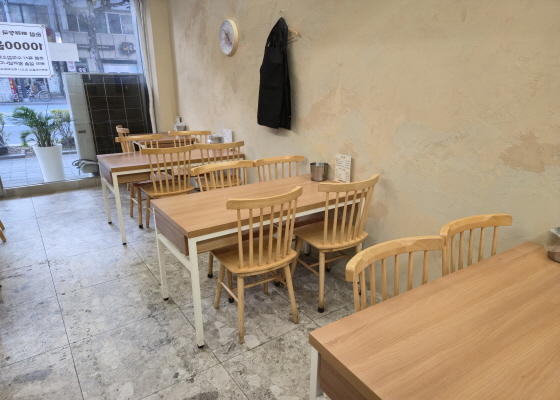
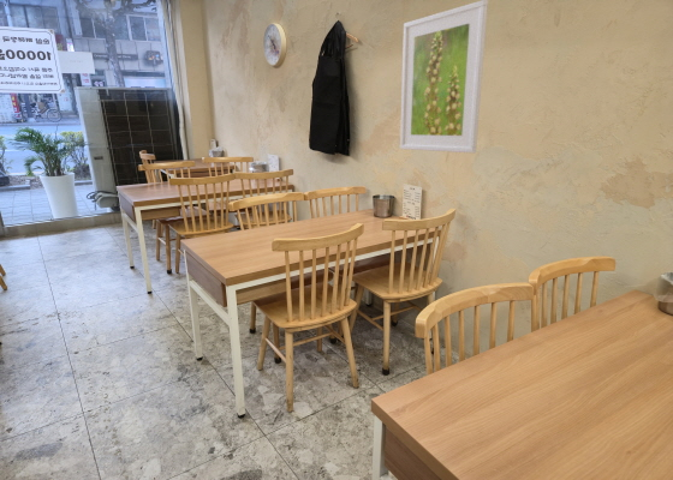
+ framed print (437, 84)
